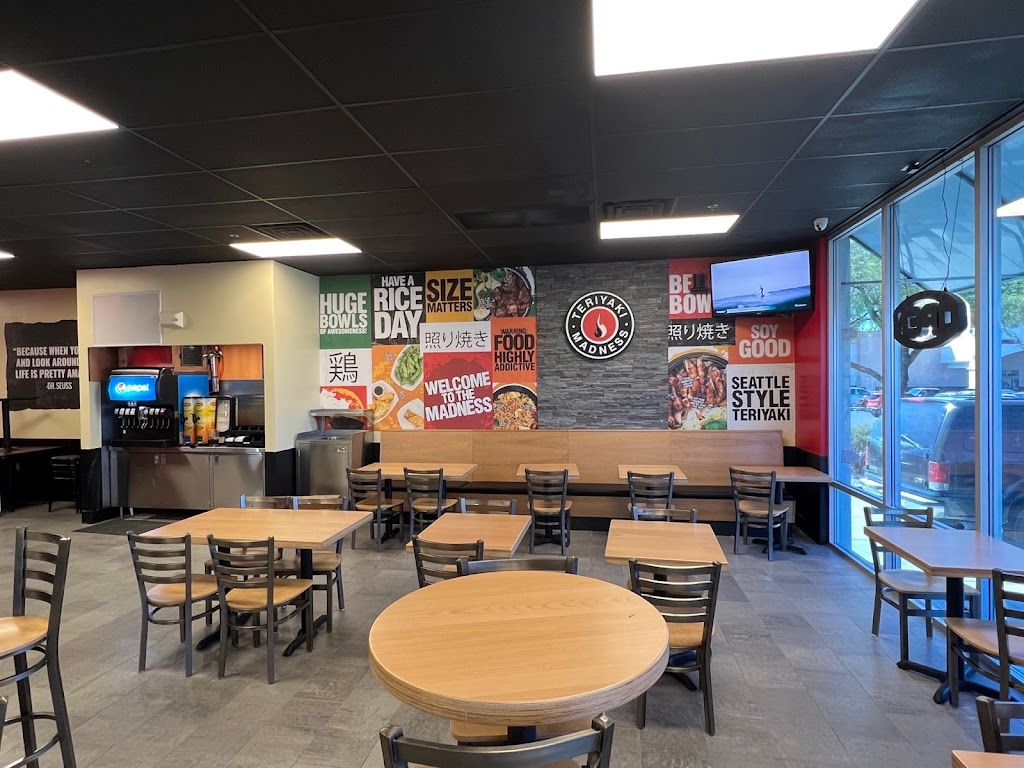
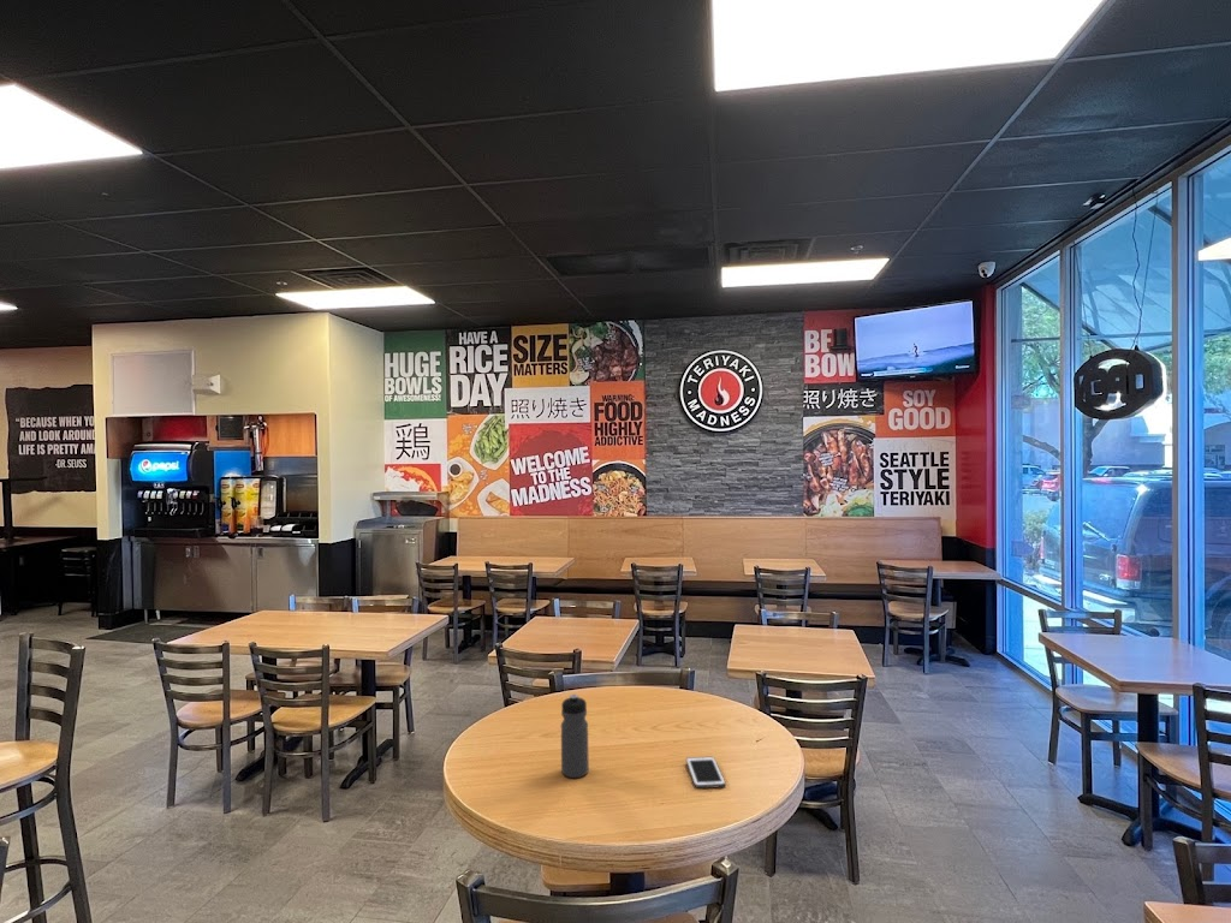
+ water bottle (573, 733)
+ cell phone (704, 772)
